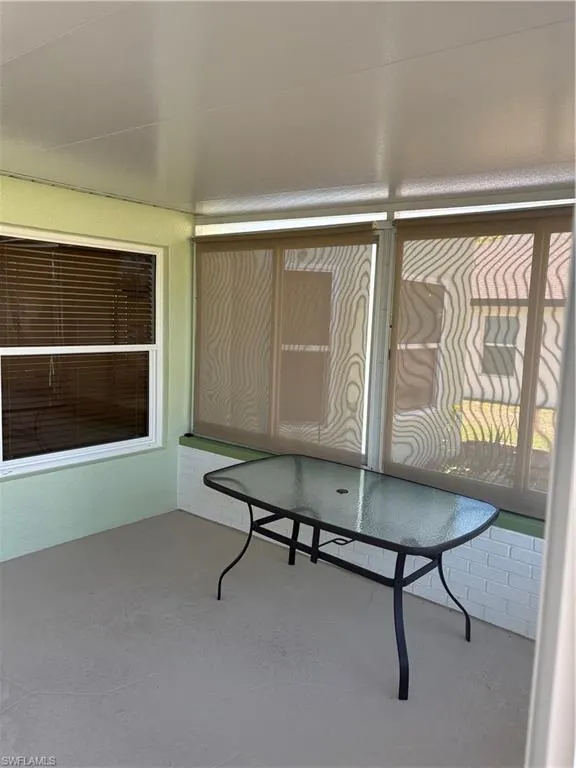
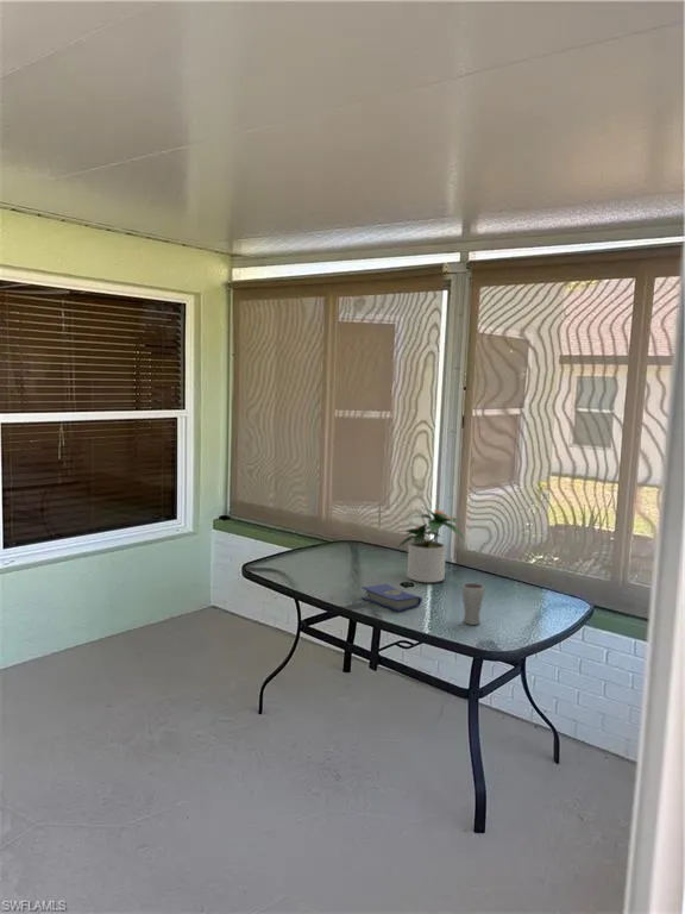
+ hardcover book (391, 596)
+ drinking glass (472, 603)
+ potted plant (432, 543)
